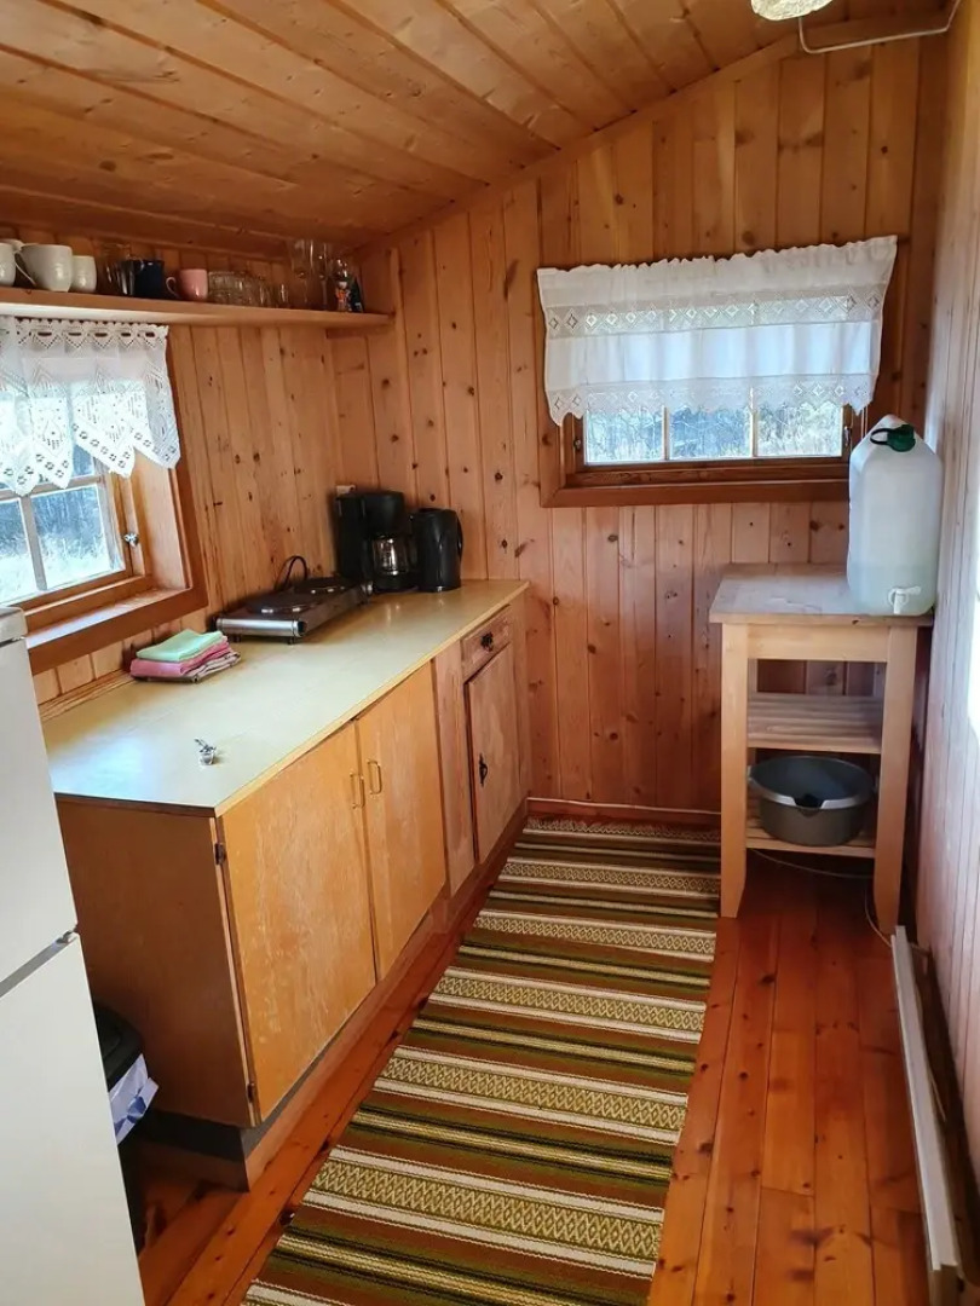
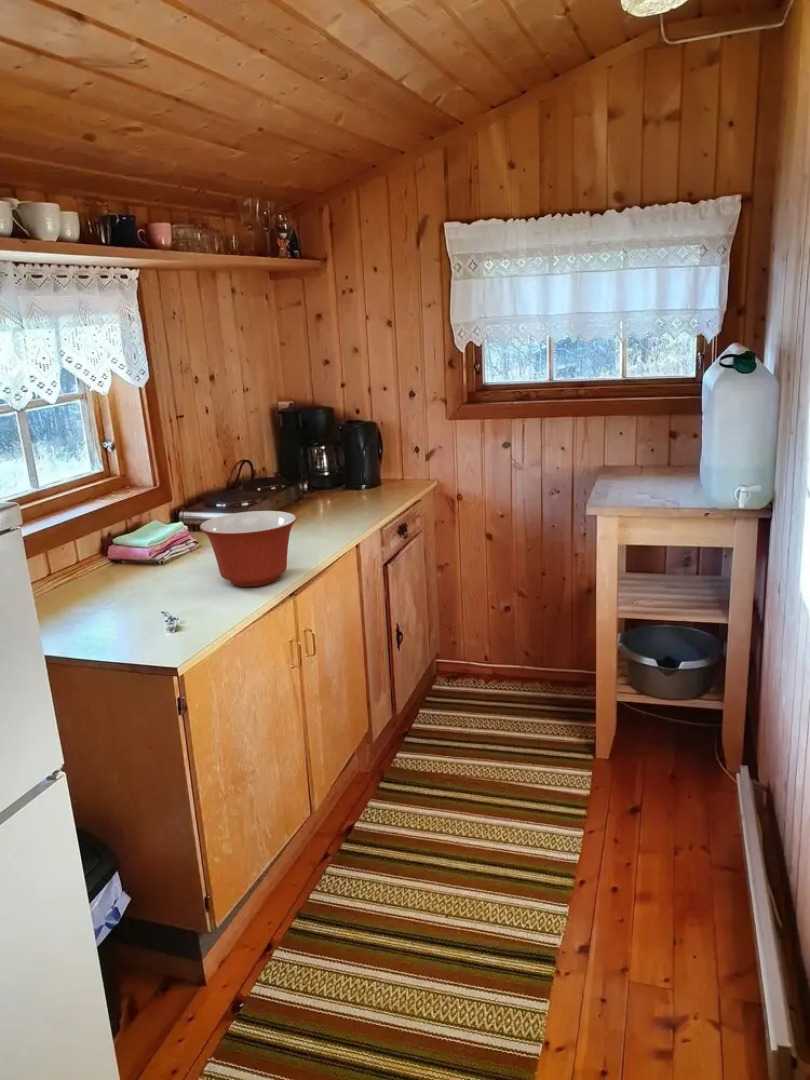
+ mixing bowl (251, 550)
